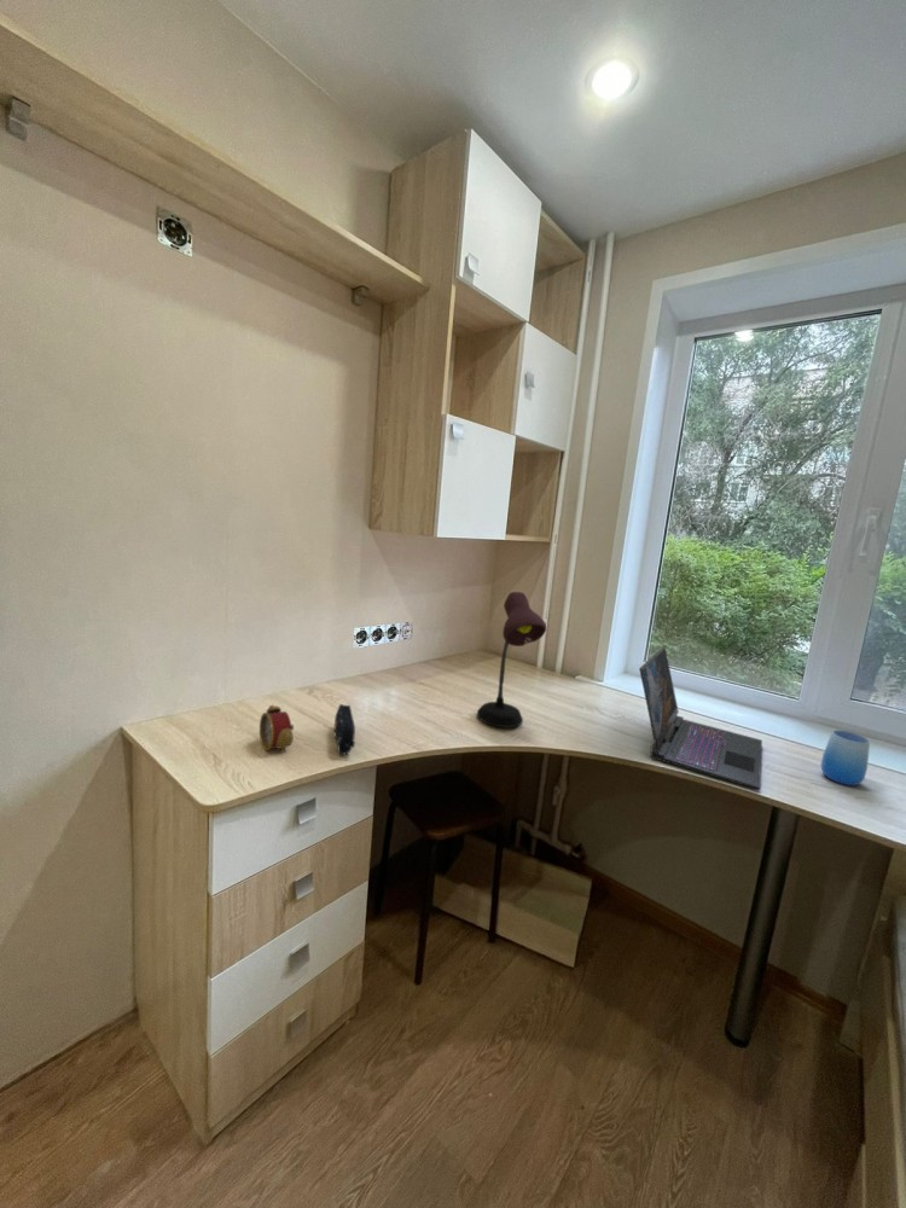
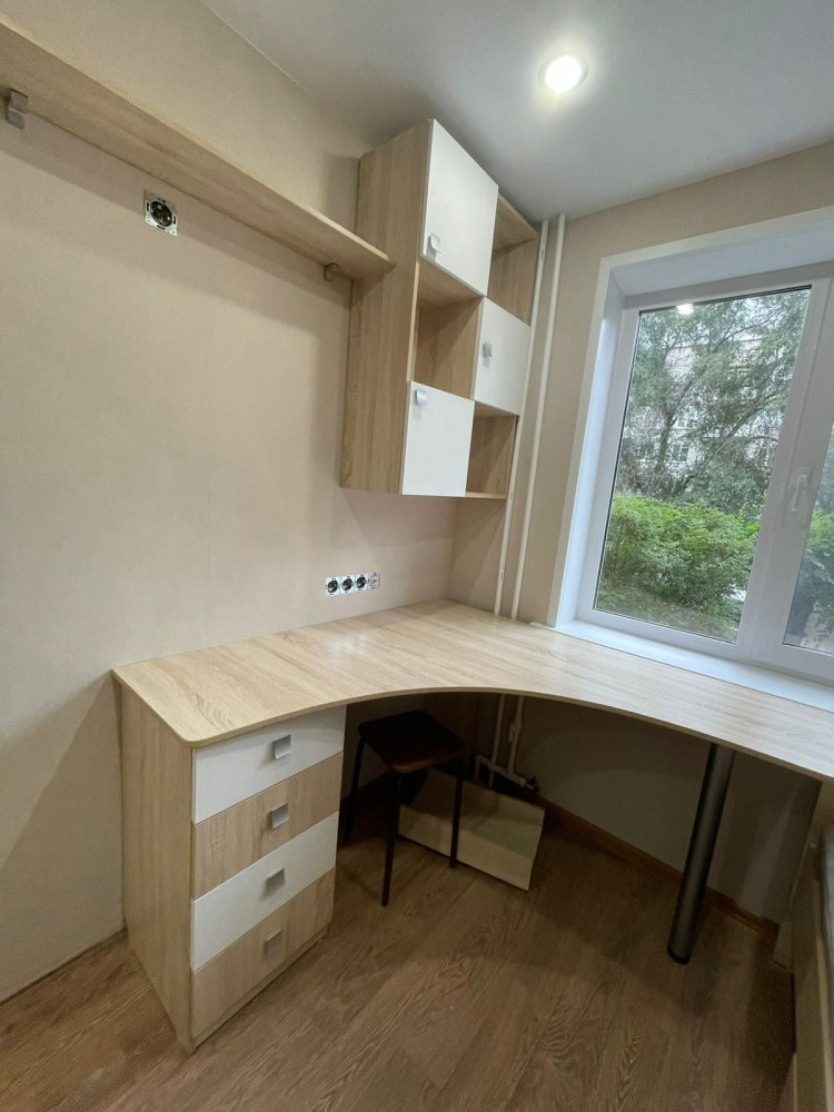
- cup (844, 757)
- laptop (701, 724)
- alarm clock (274, 727)
- desk lamp (505, 658)
- pencil case (343, 727)
